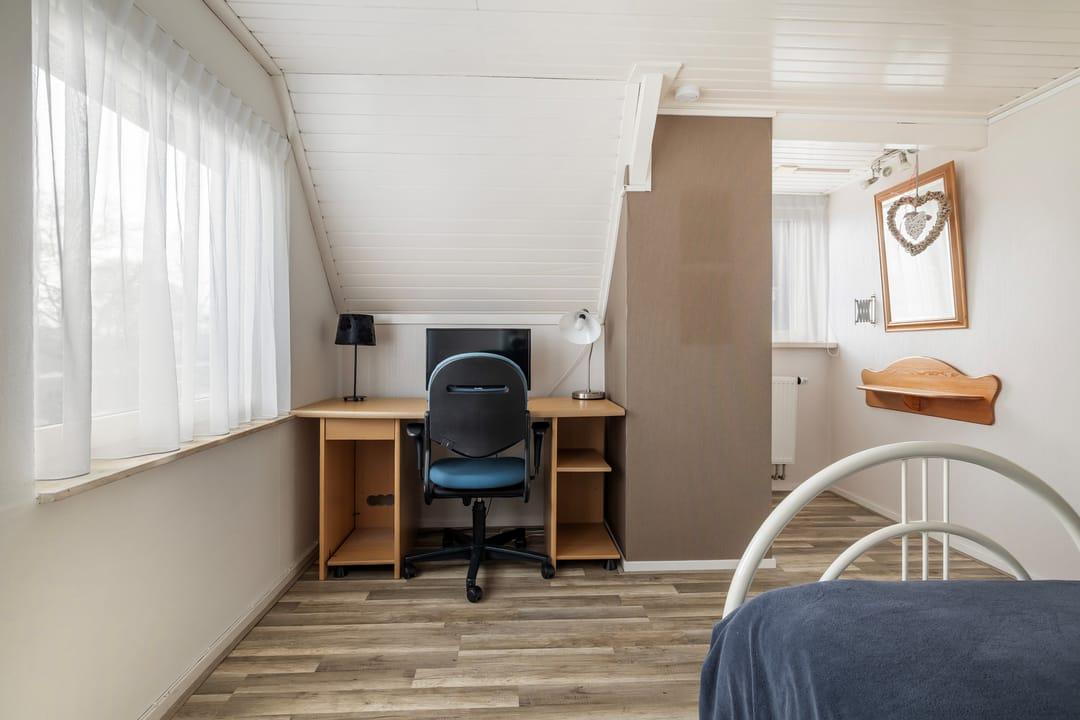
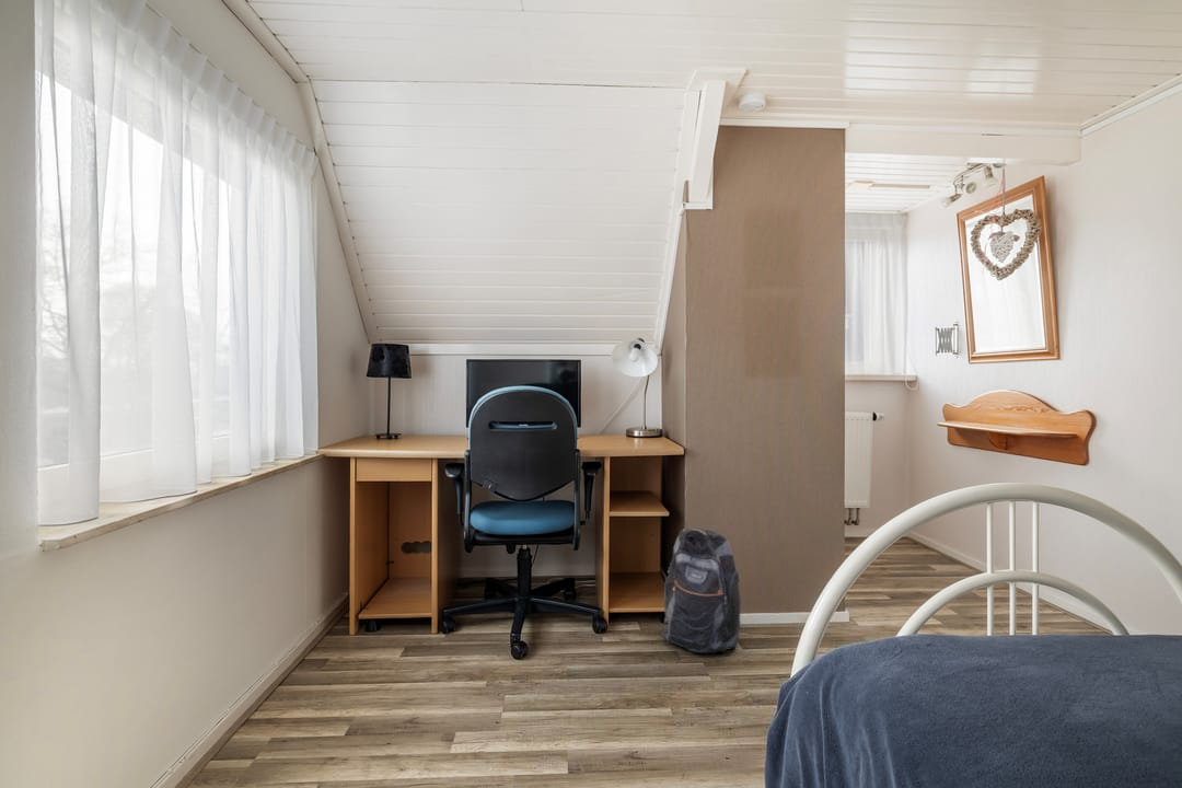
+ backpack (700, 583)
